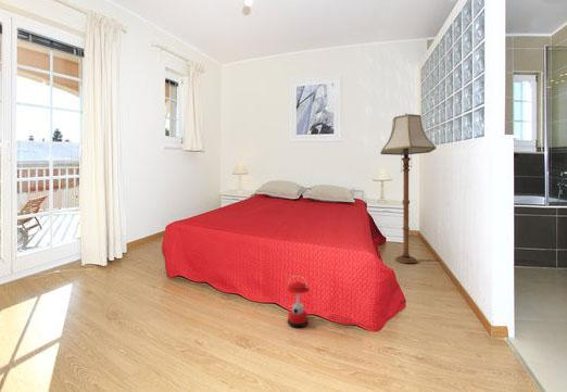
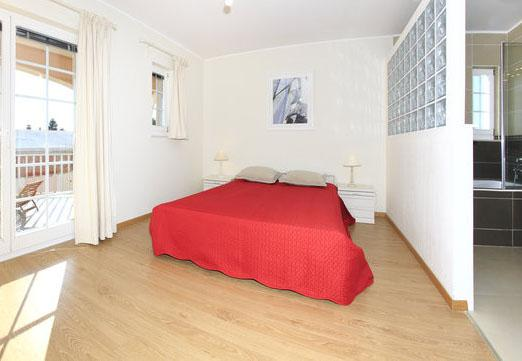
- floor lamp (406, 187)
- lantern (298, 299)
